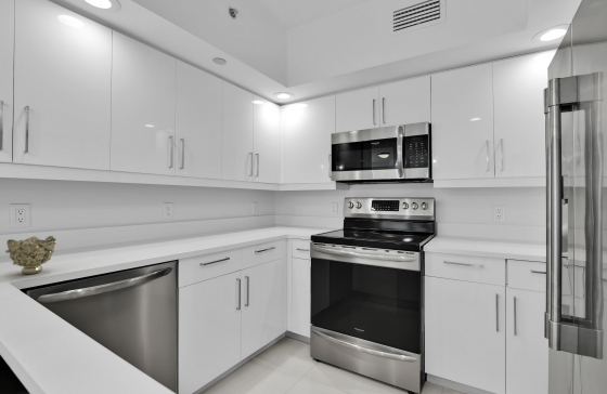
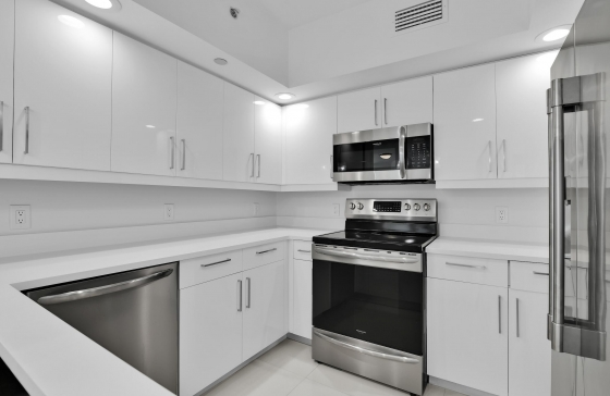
- decorative bowl (31, 255)
